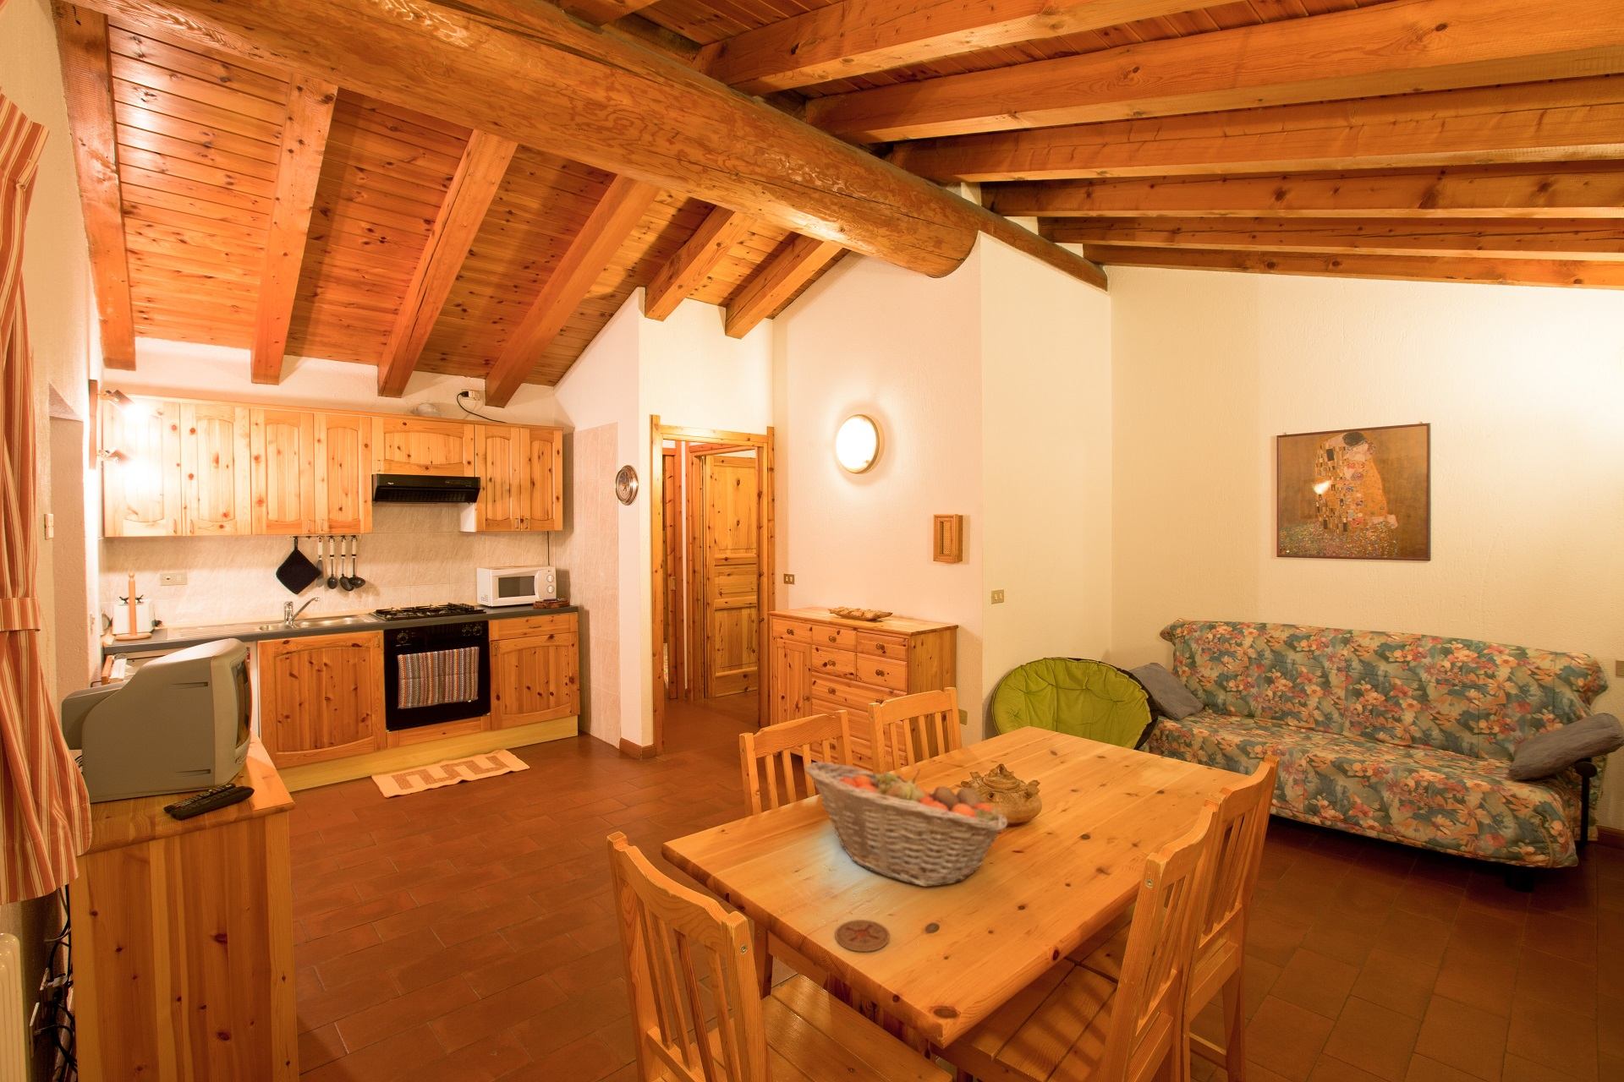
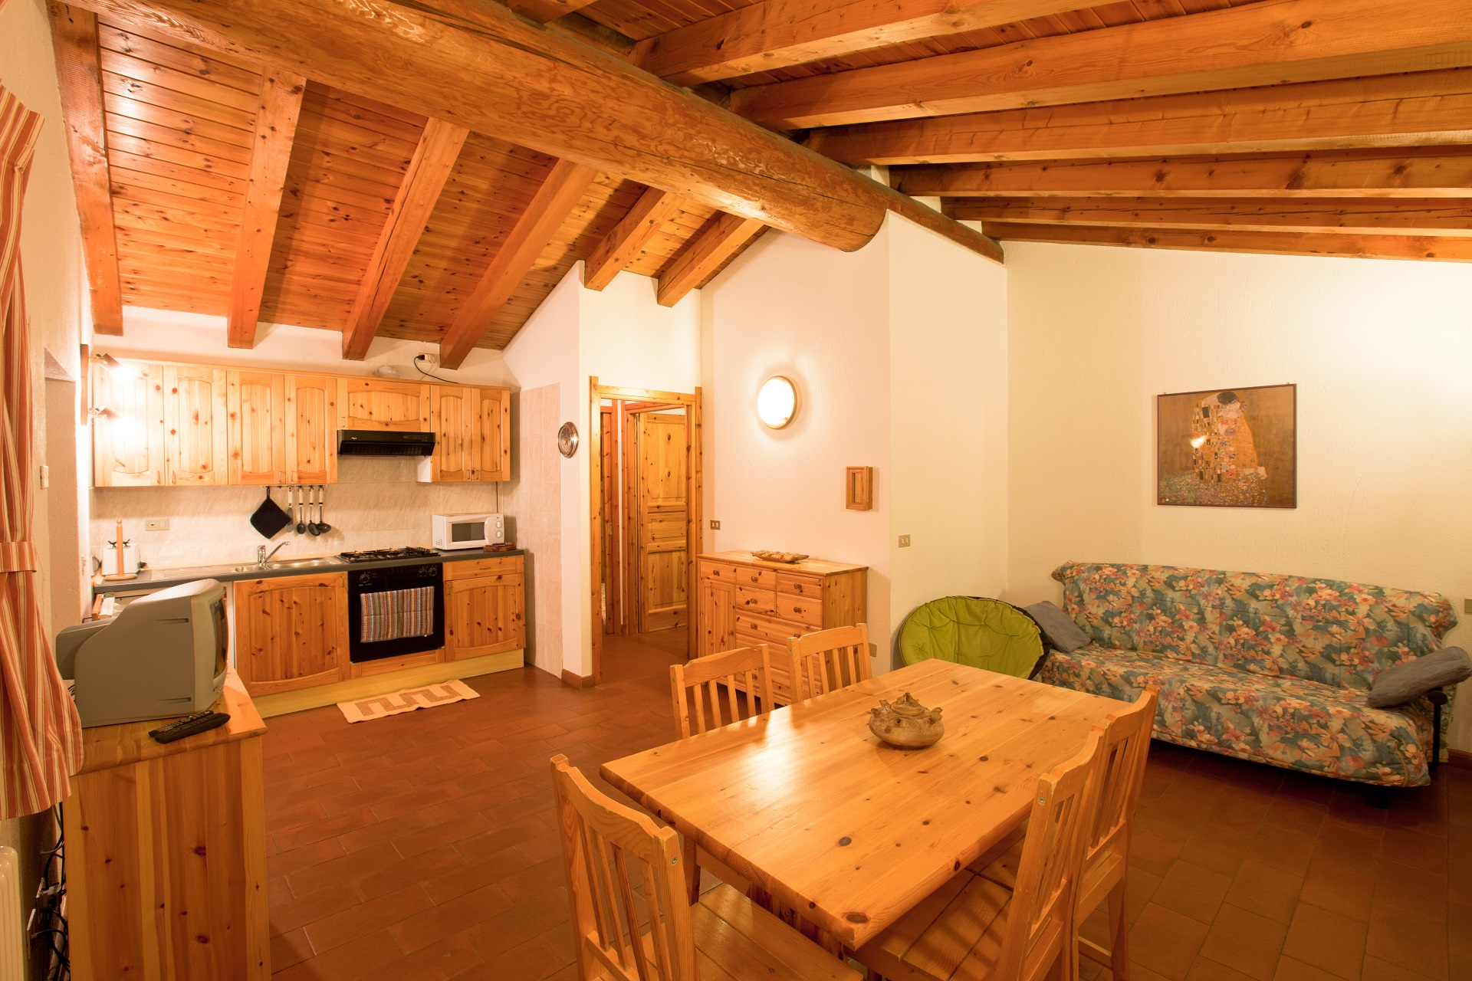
- fruit basket (901, 810)
- coaster (862, 935)
